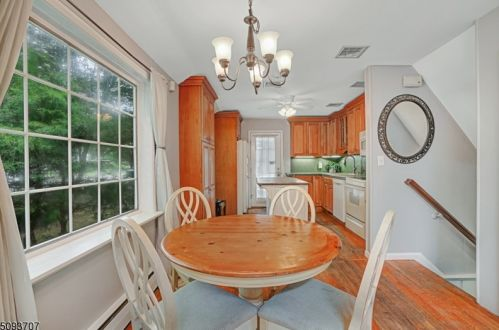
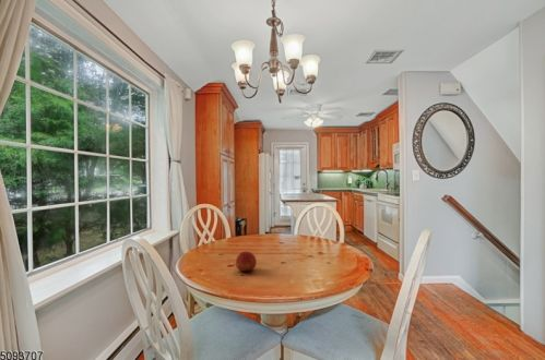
+ fruit (246, 261)
